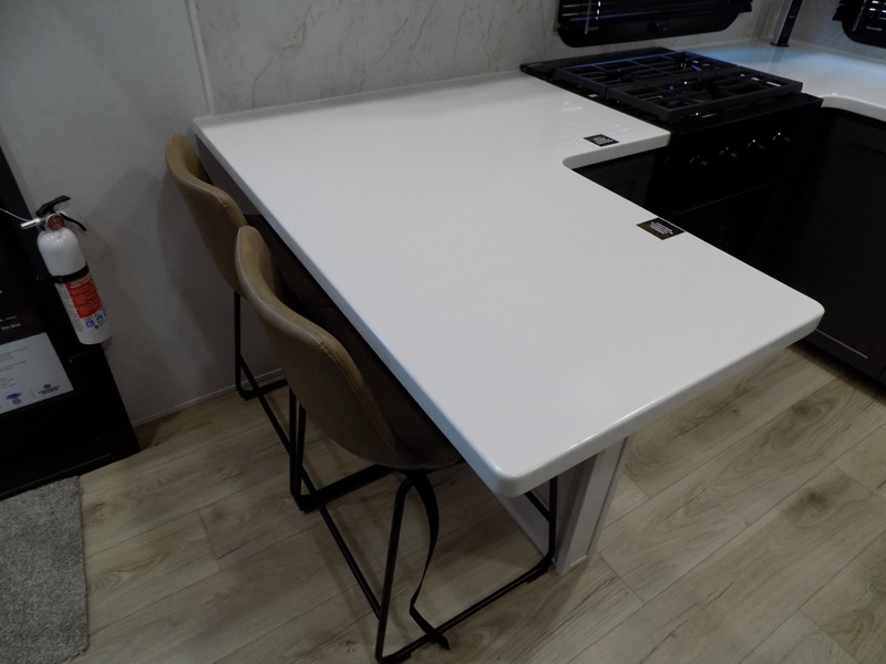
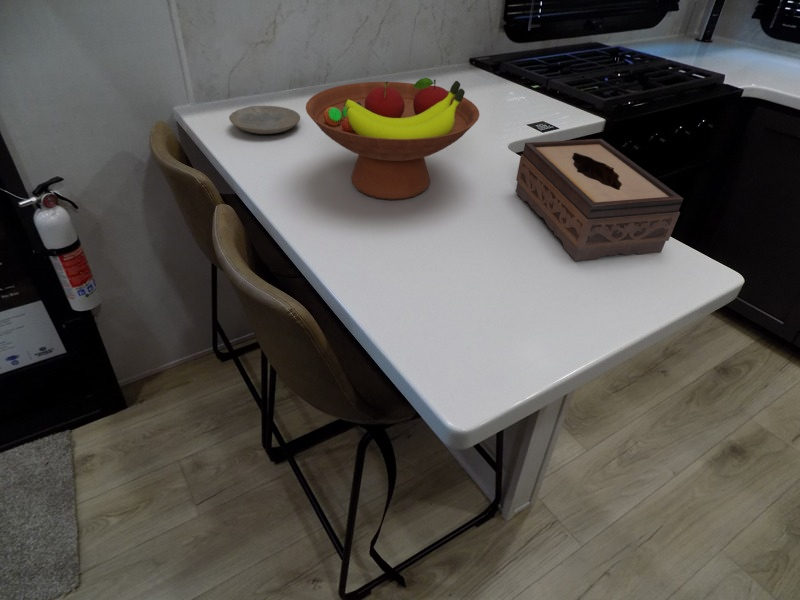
+ fruit bowl (392, 131)
+ tissue box (589, 194)
+ plate (265, 122)
